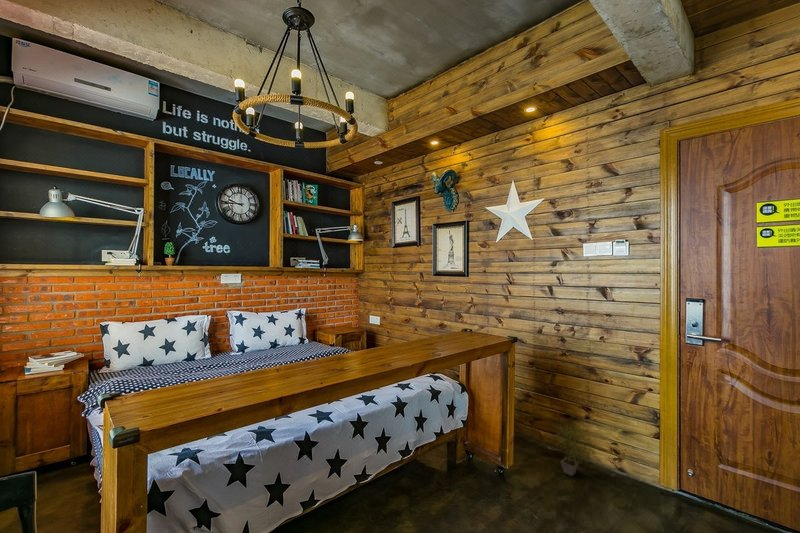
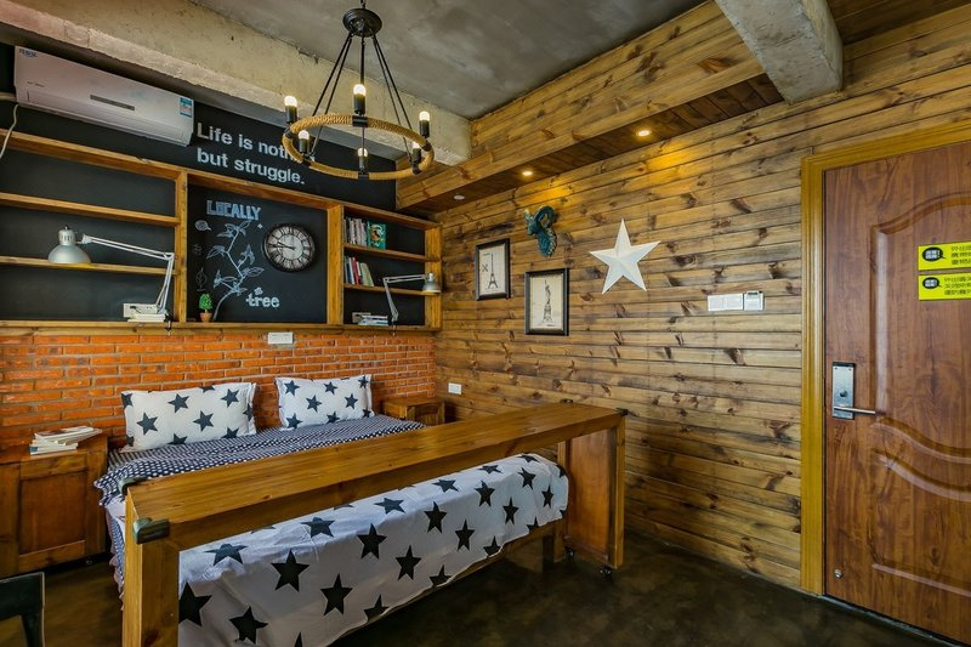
- potted plant (573, 447)
